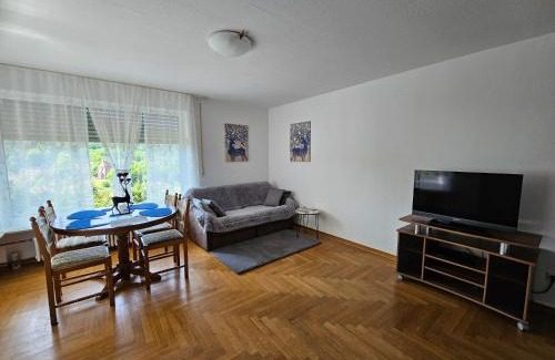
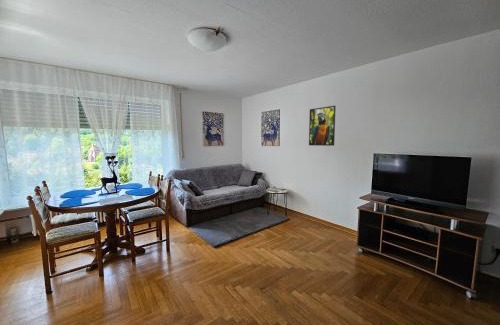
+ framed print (321, 126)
